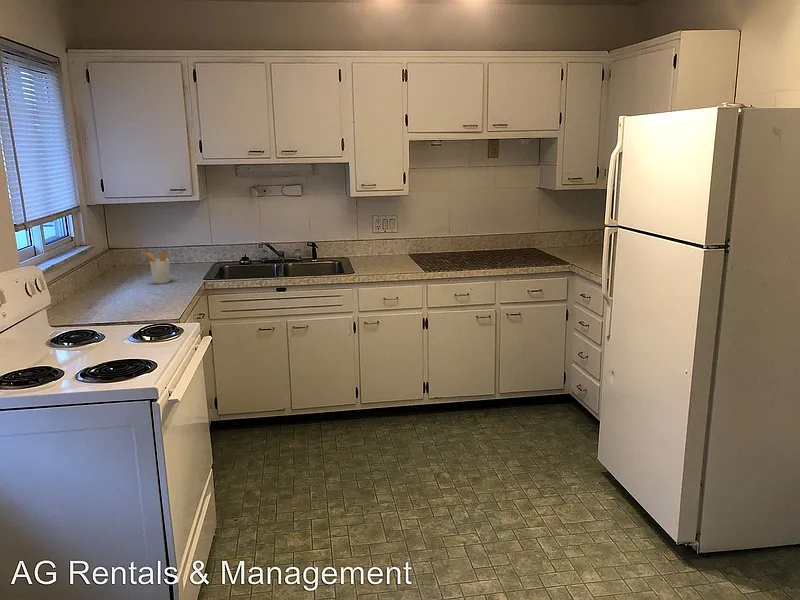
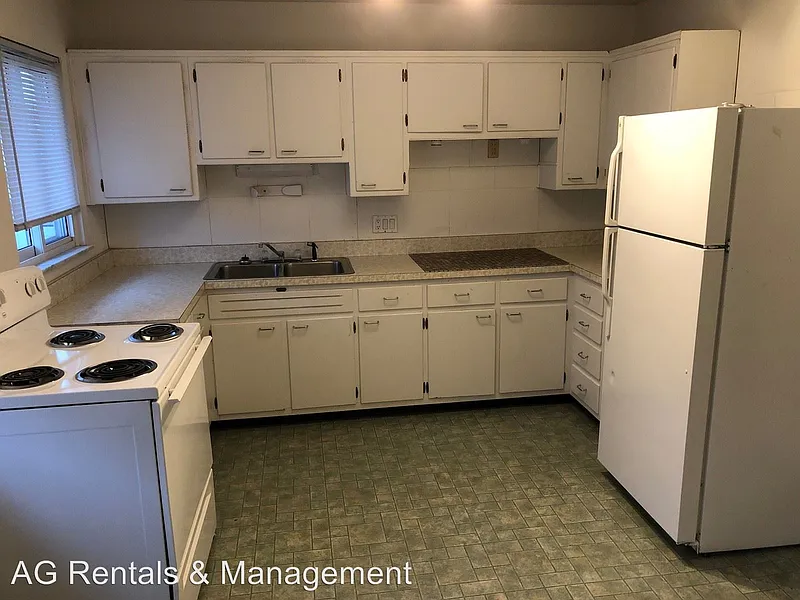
- utensil holder (155, 266)
